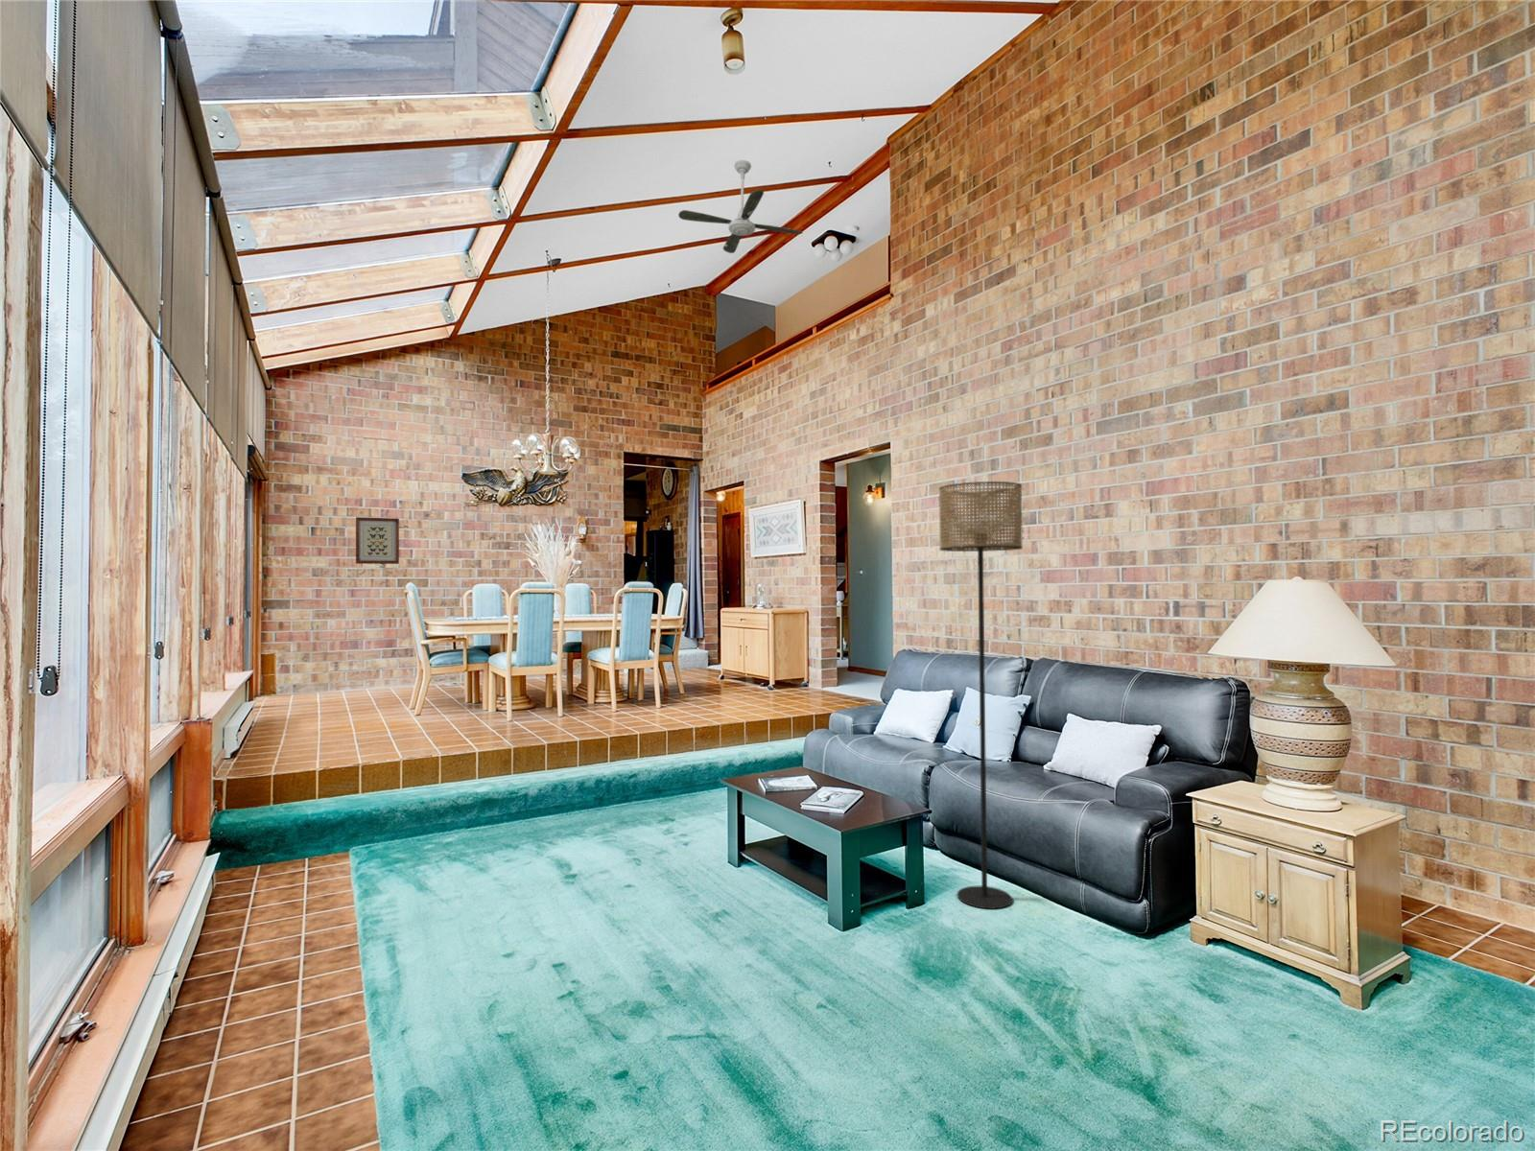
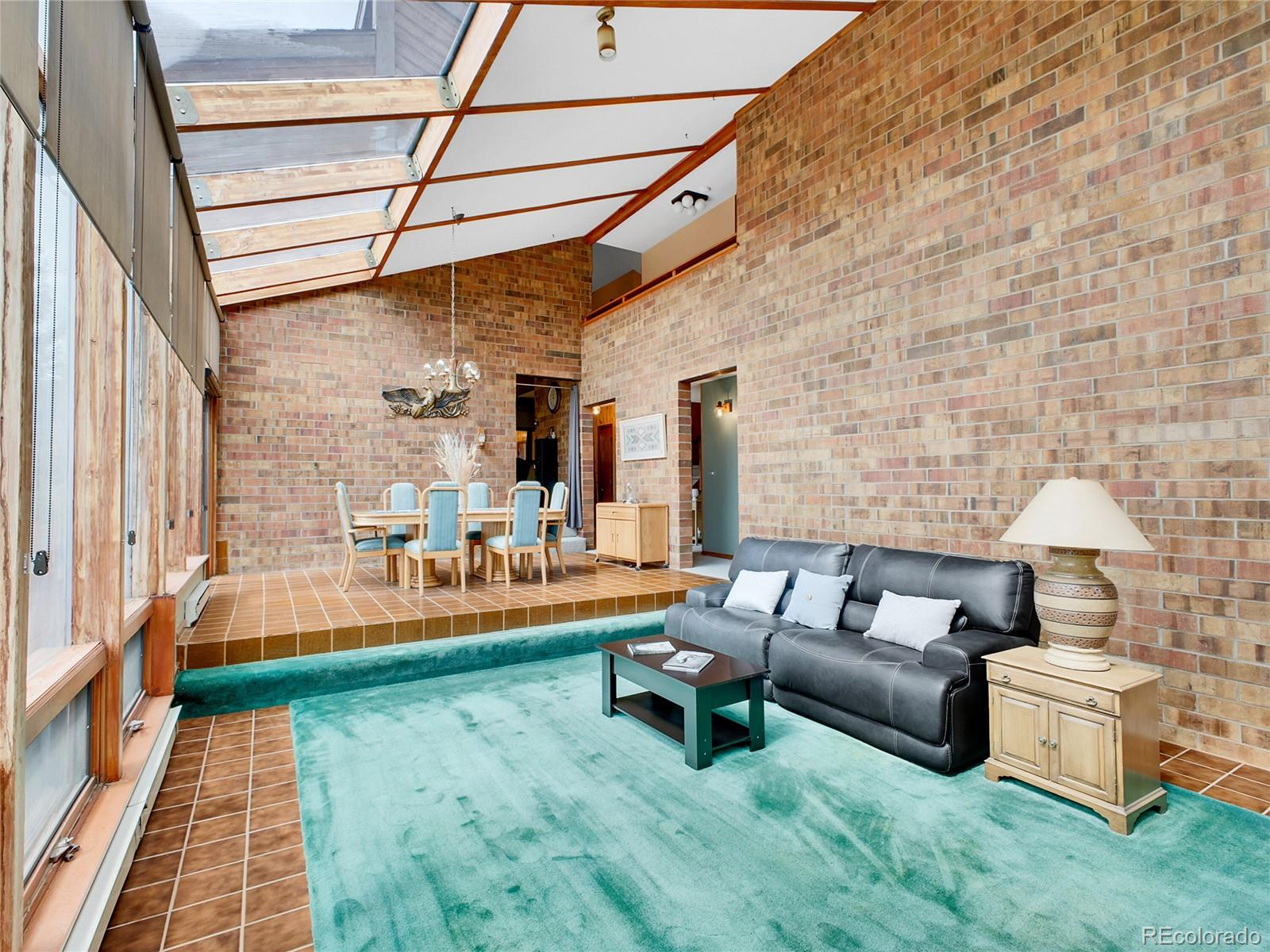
- floor lamp (981, 692)
- wall art (377, 540)
- ceiling fan (742, 197)
